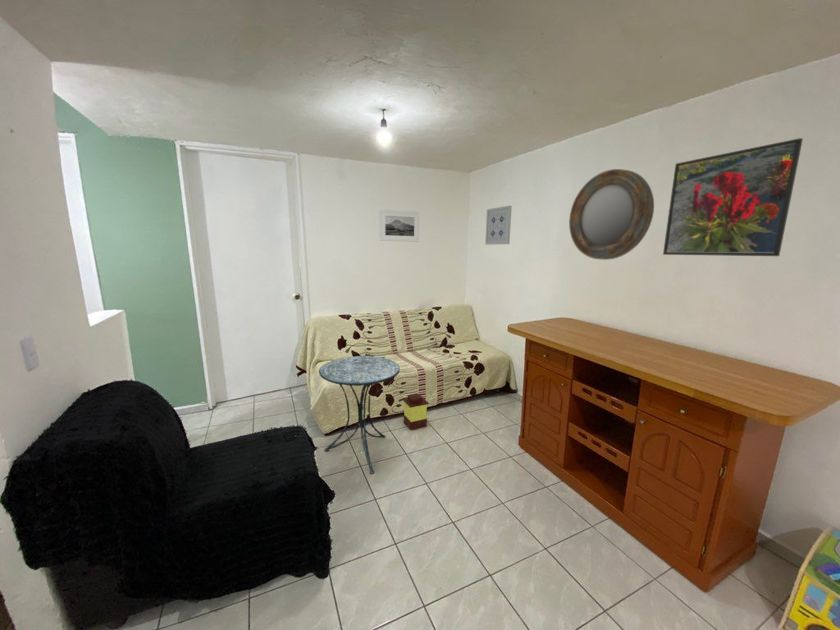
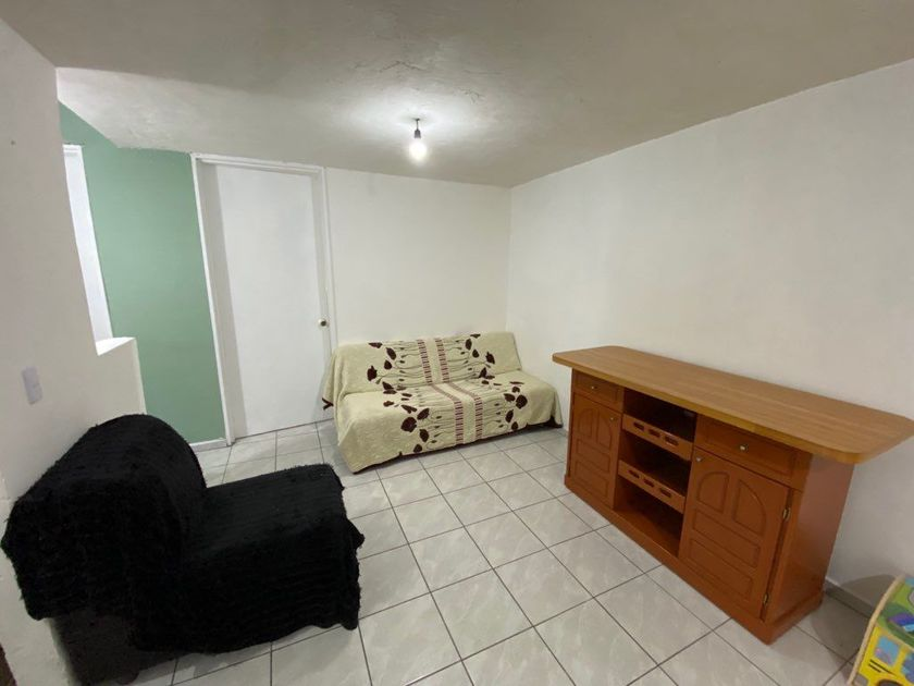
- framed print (722, 205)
- toy house (415, 410)
- home mirror (606, 215)
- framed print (399, 226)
- side table (360, 410)
- wall art (497, 226)
